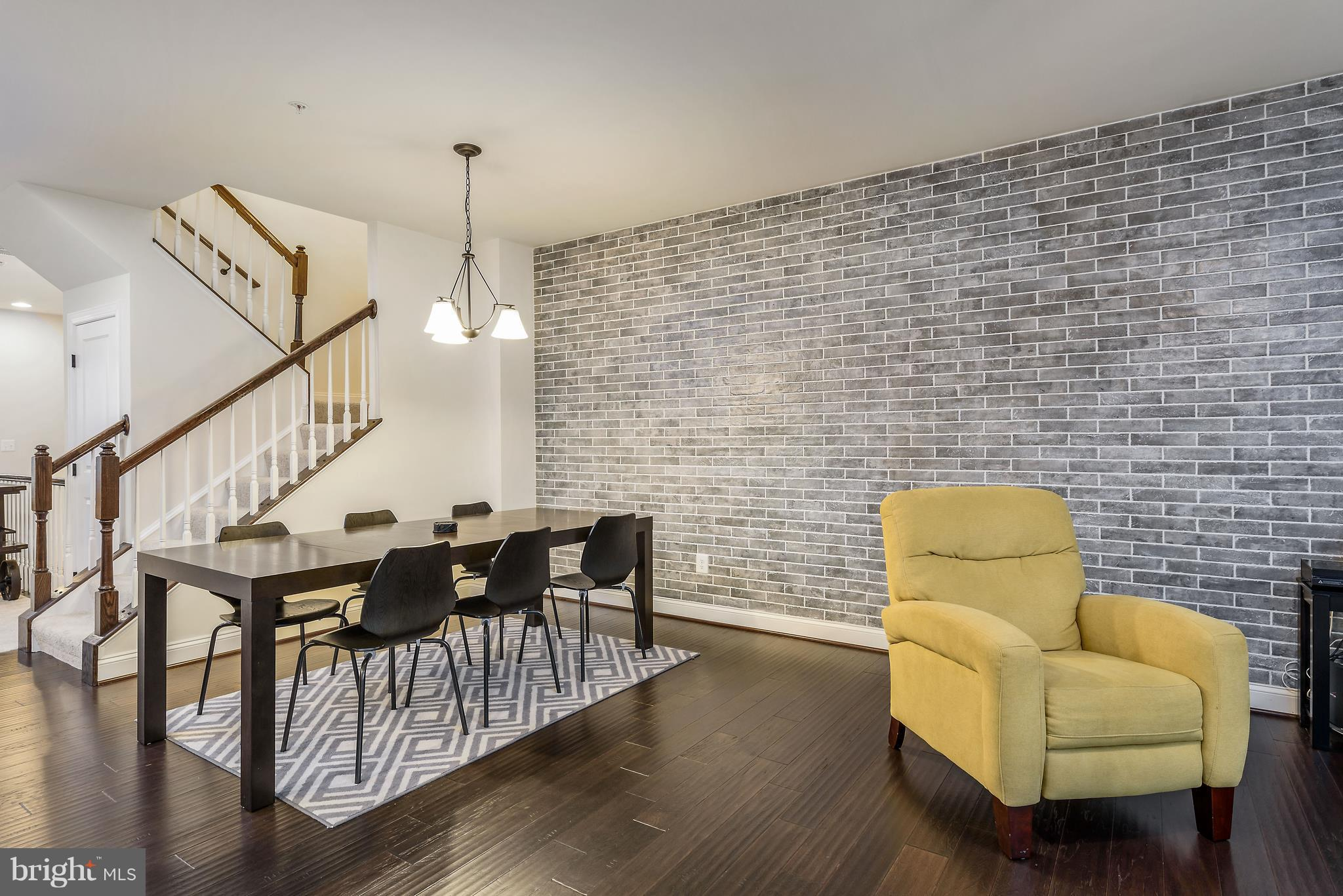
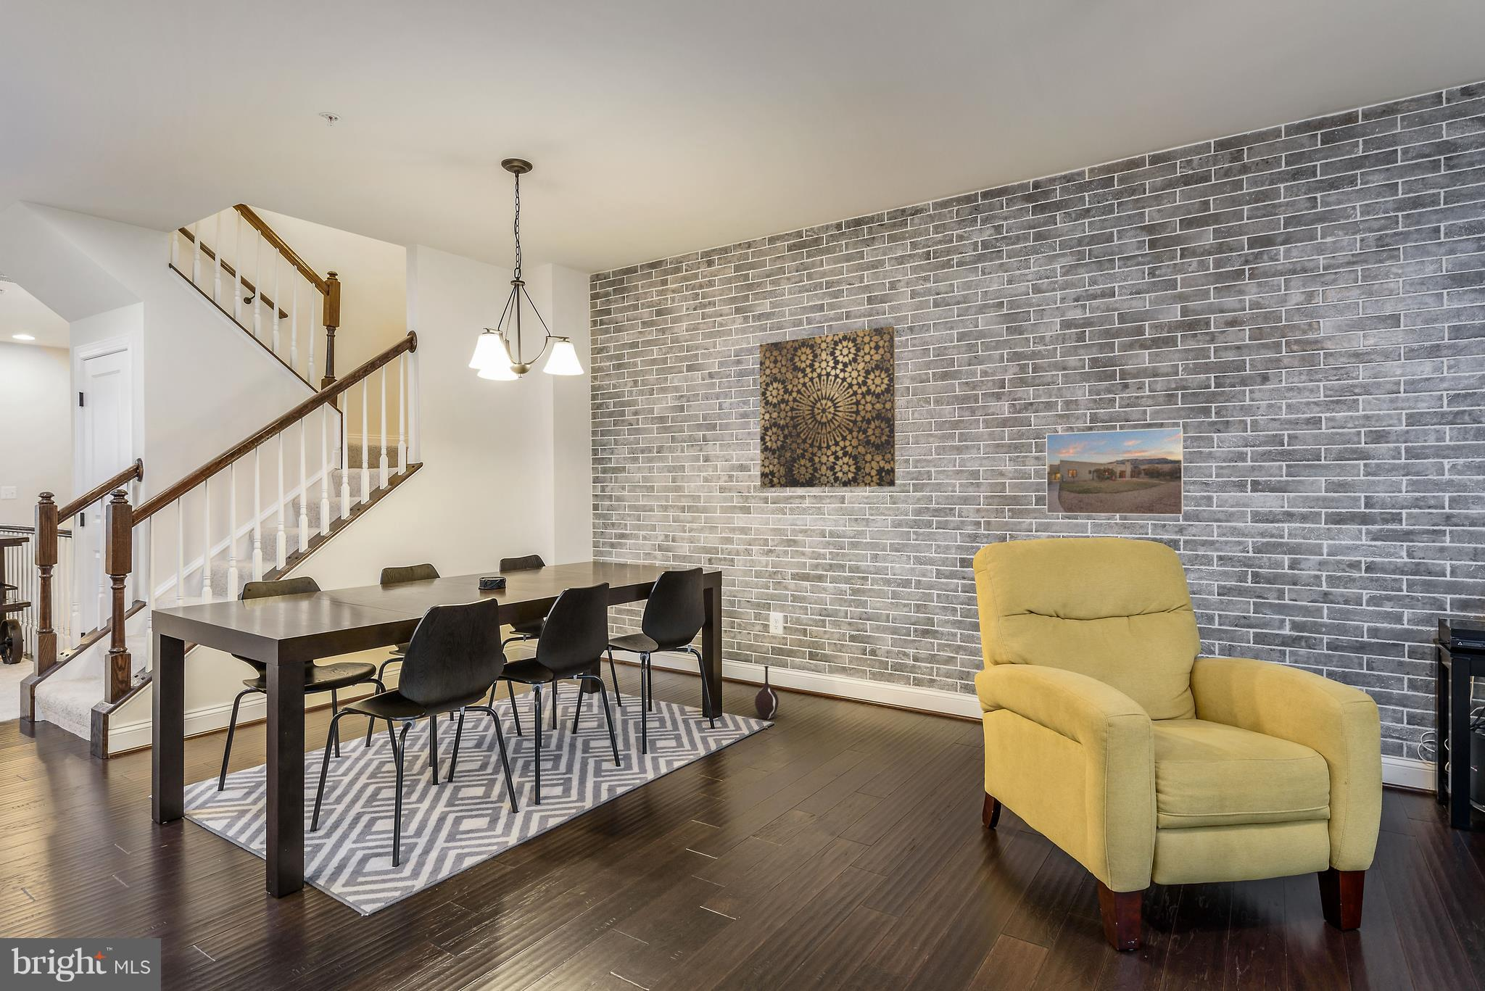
+ vase (766, 691)
+ wall art (824, 411)
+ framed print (1111, 472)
